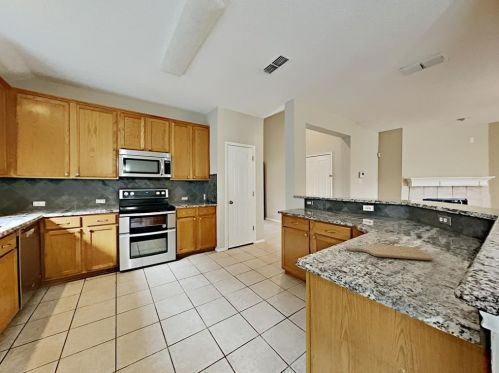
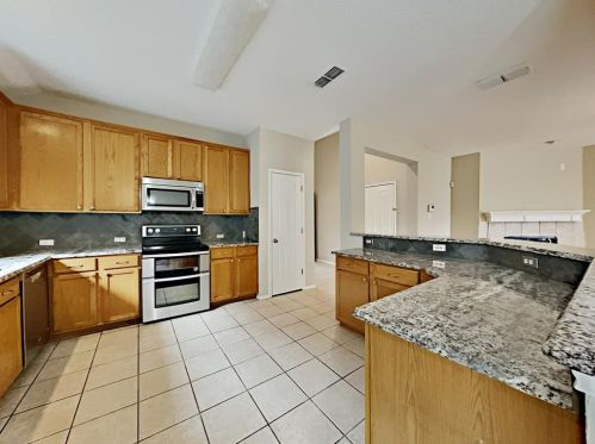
- chopping board (383, 250)
